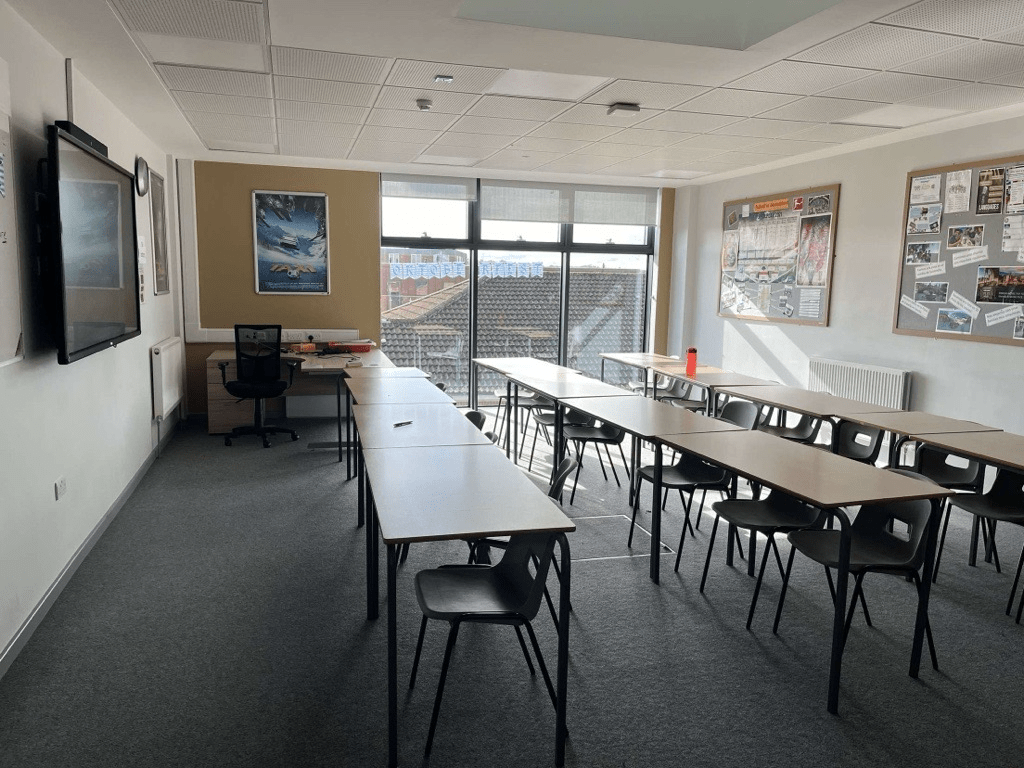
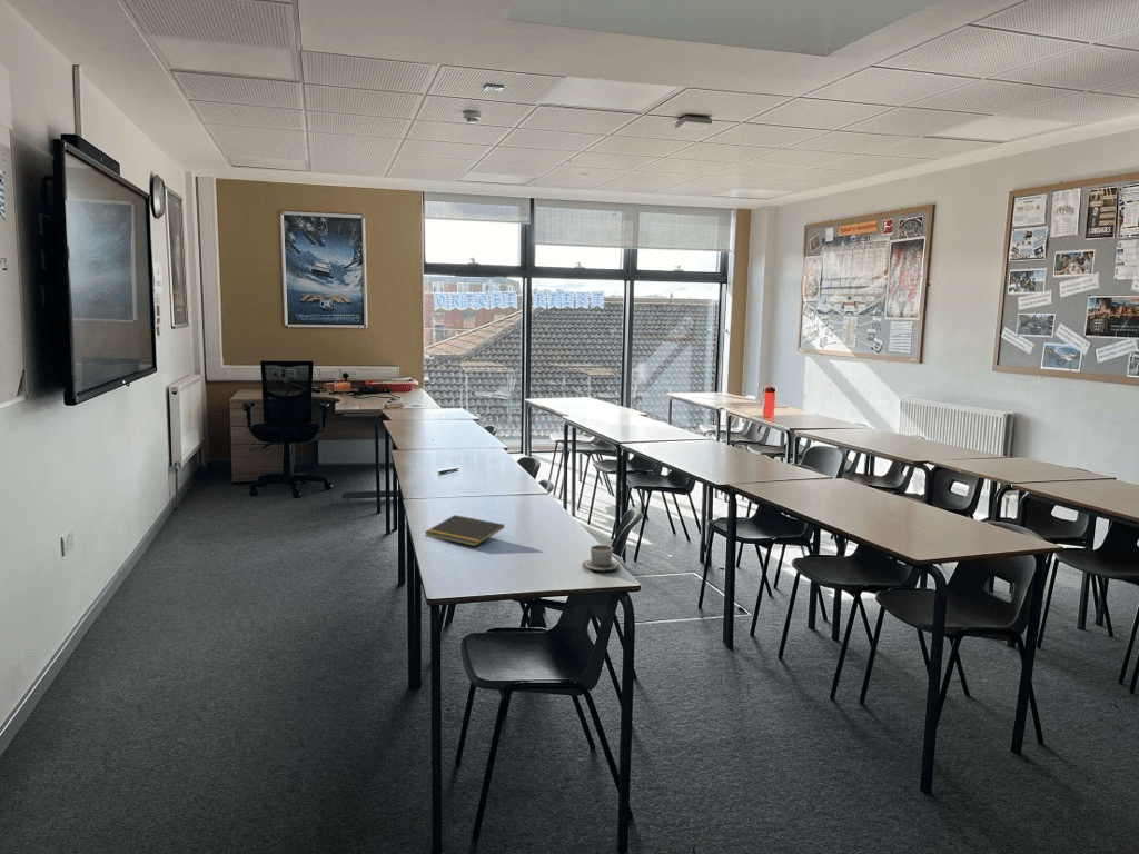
+ notepad (464, 529)
+ cup (601, 557)
